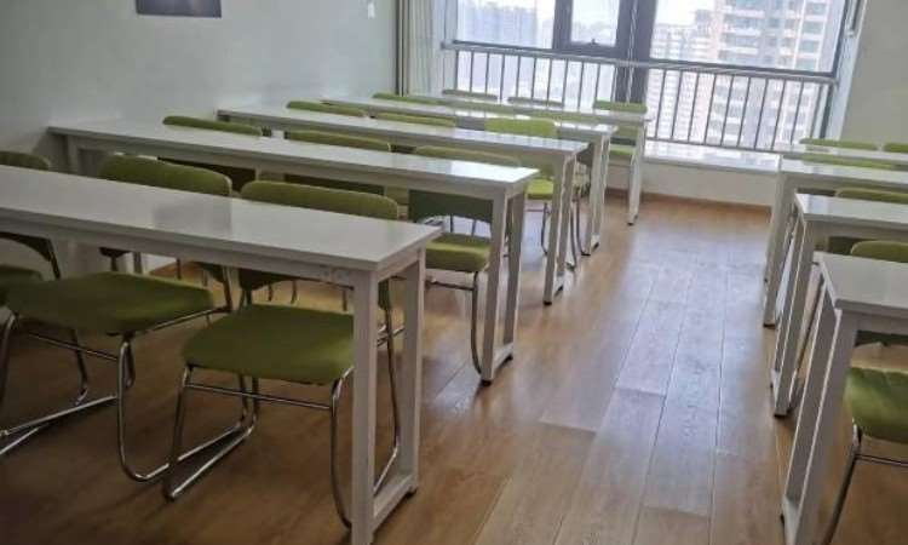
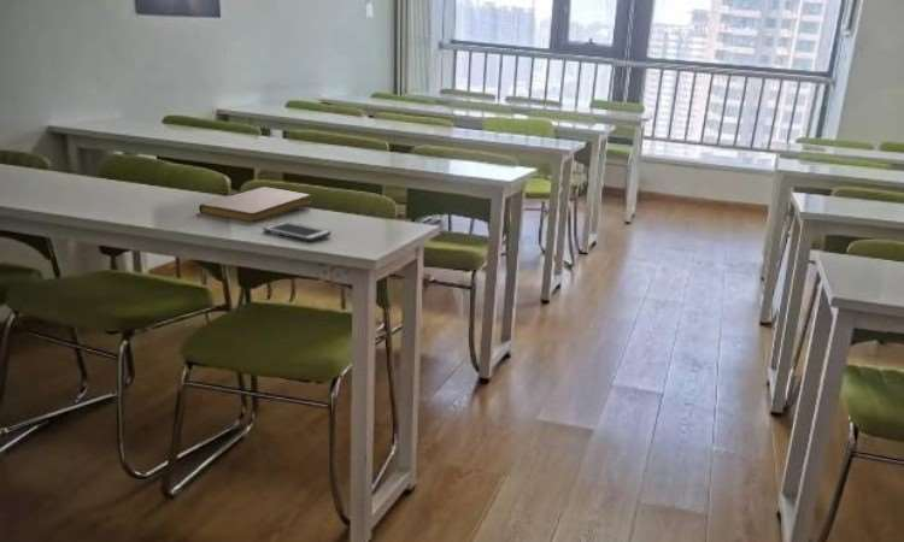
+ notebook (257, 204)
+ cell phone (297, 231)
